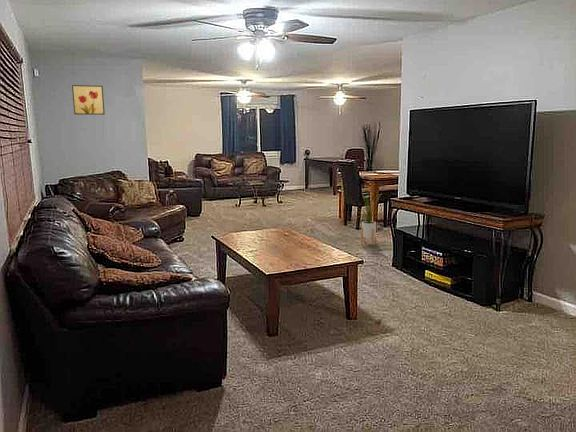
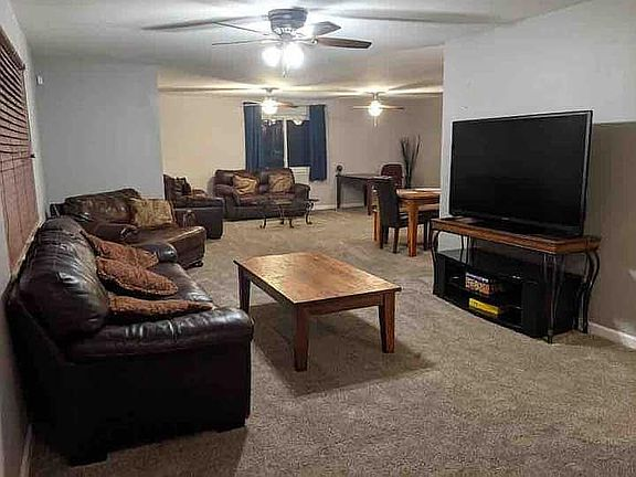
- wall art (88, 100)
- house plant (369, 215)
